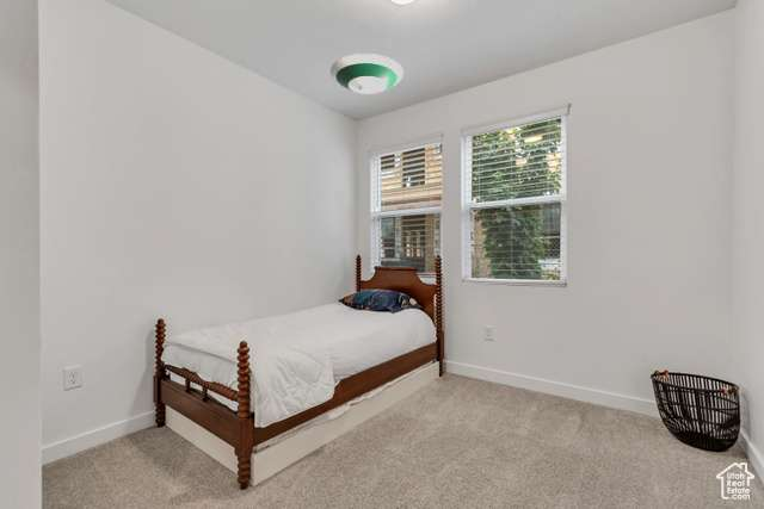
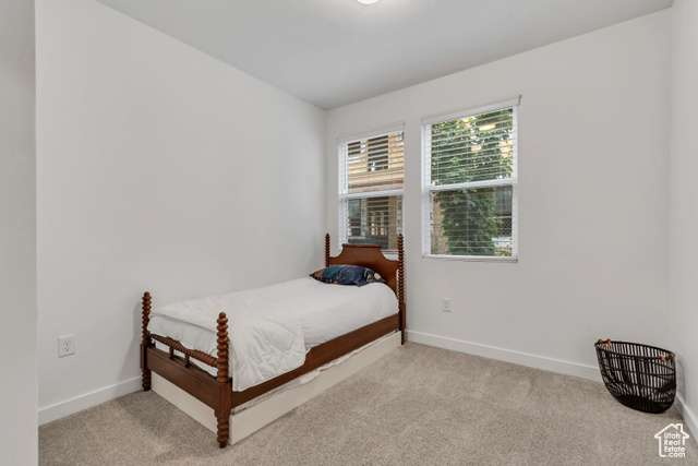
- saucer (366, 82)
